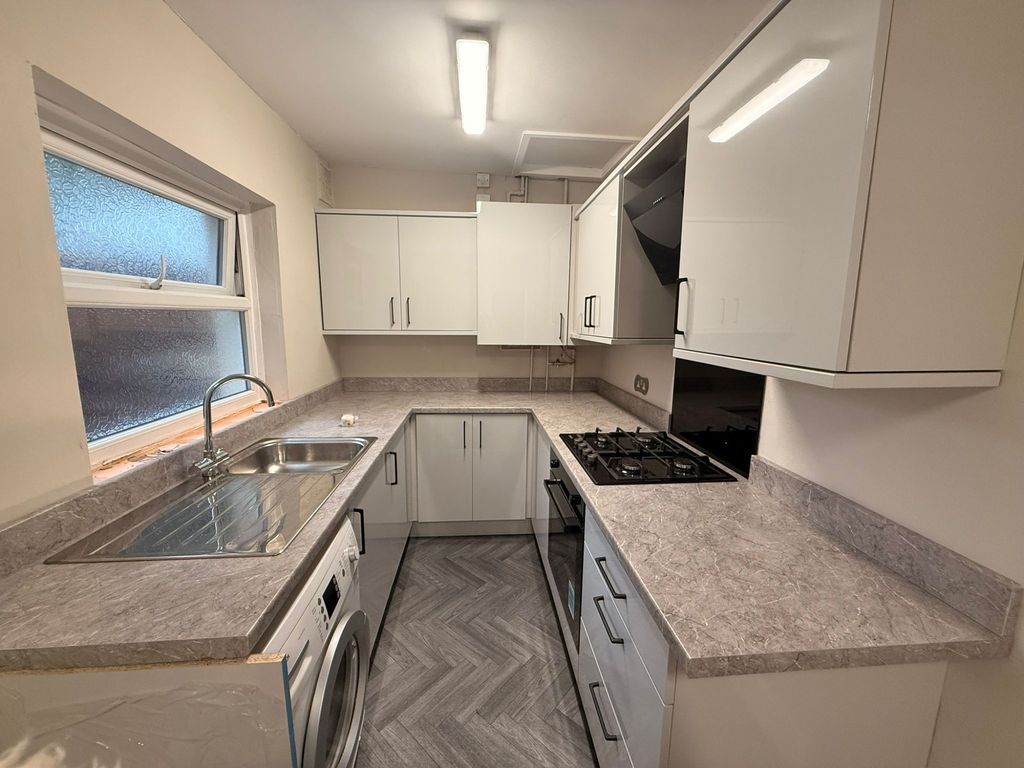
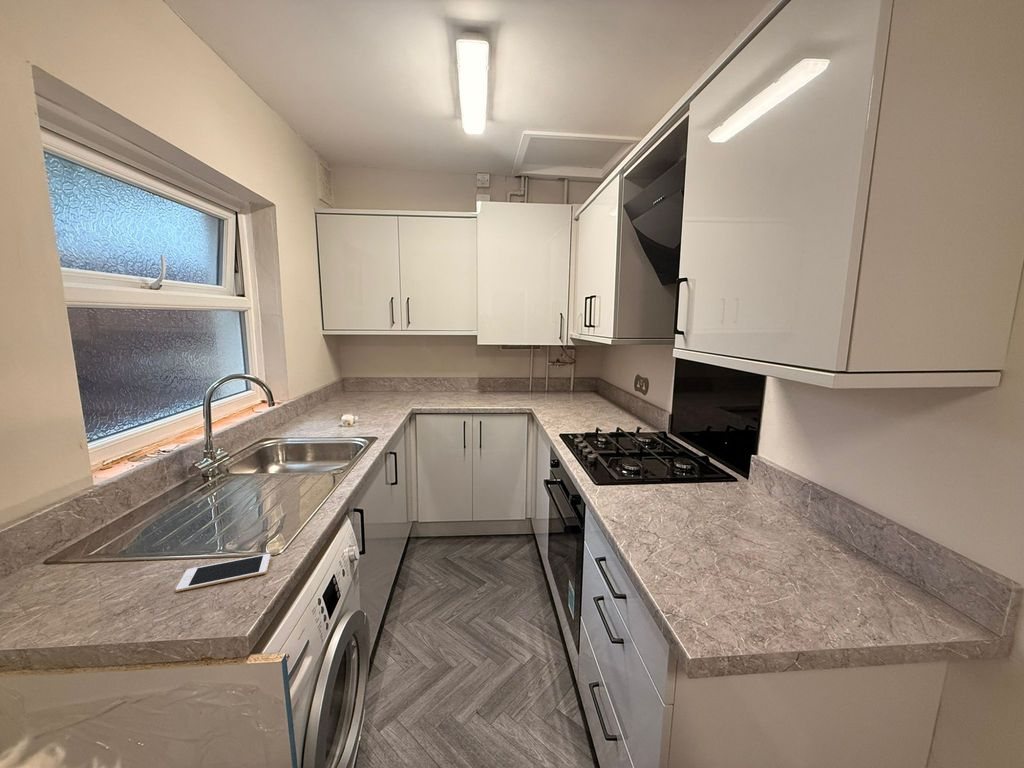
+ cell phone (226, 571)
